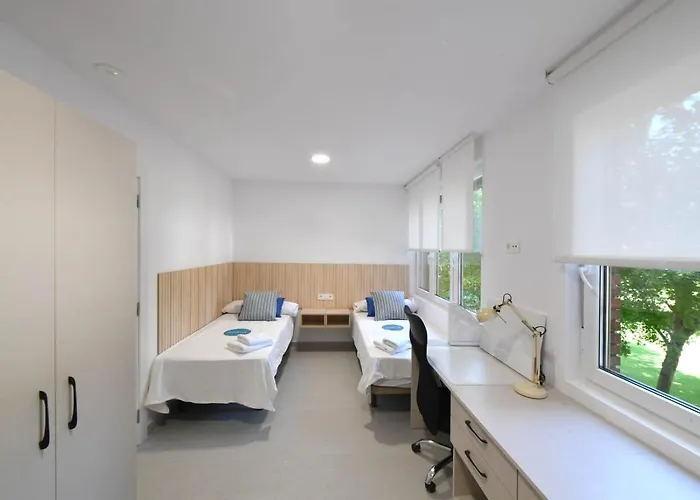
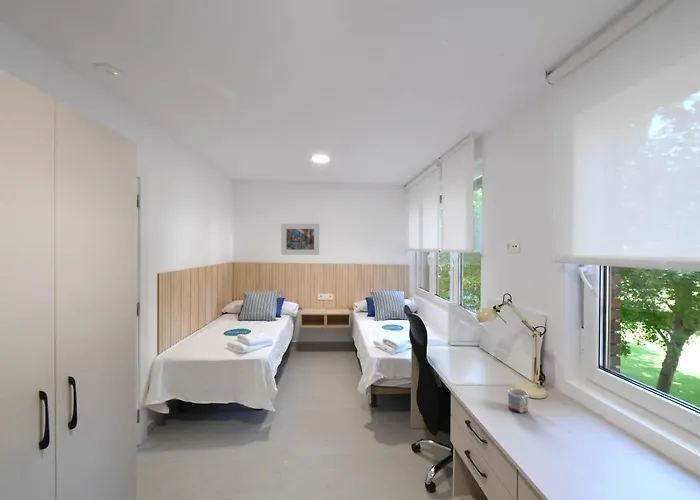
+ mug (519, 402)
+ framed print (300, 239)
